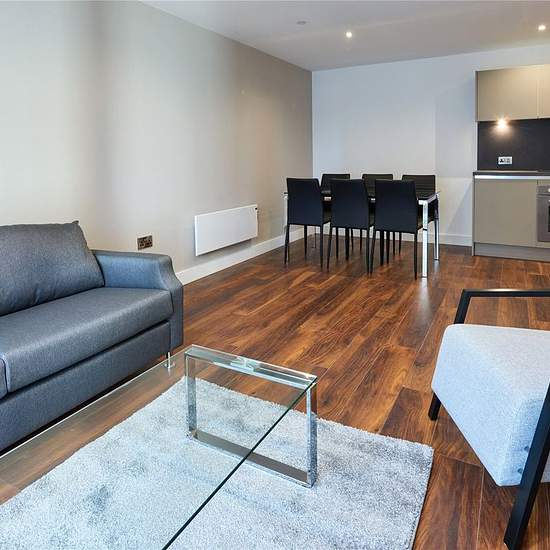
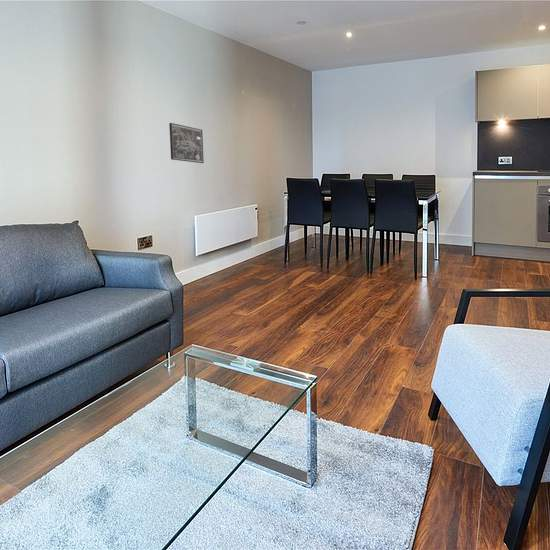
+ wall art (187, 144)
